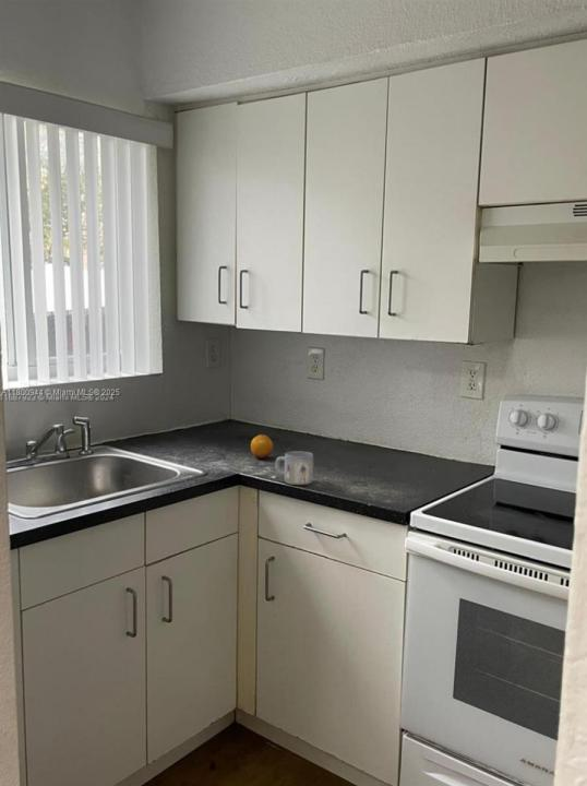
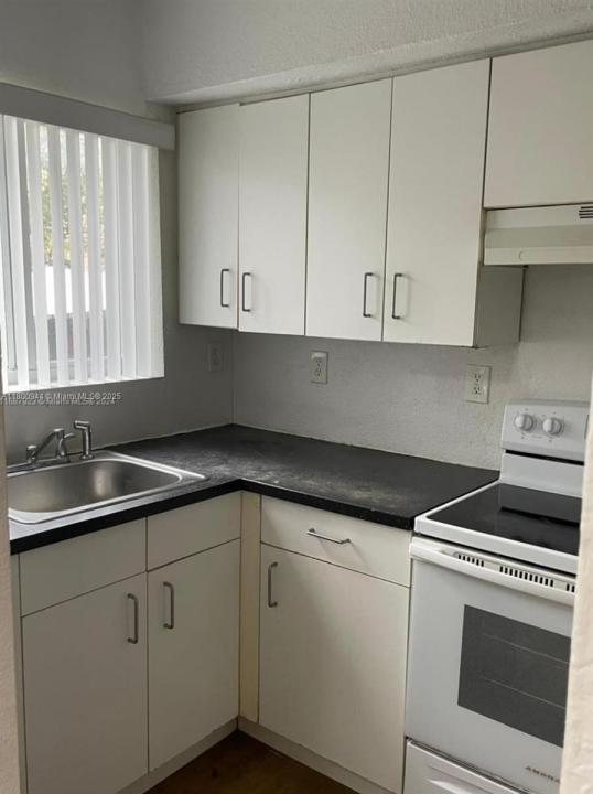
- fruit (261, 445)
- mug (292, 467)
